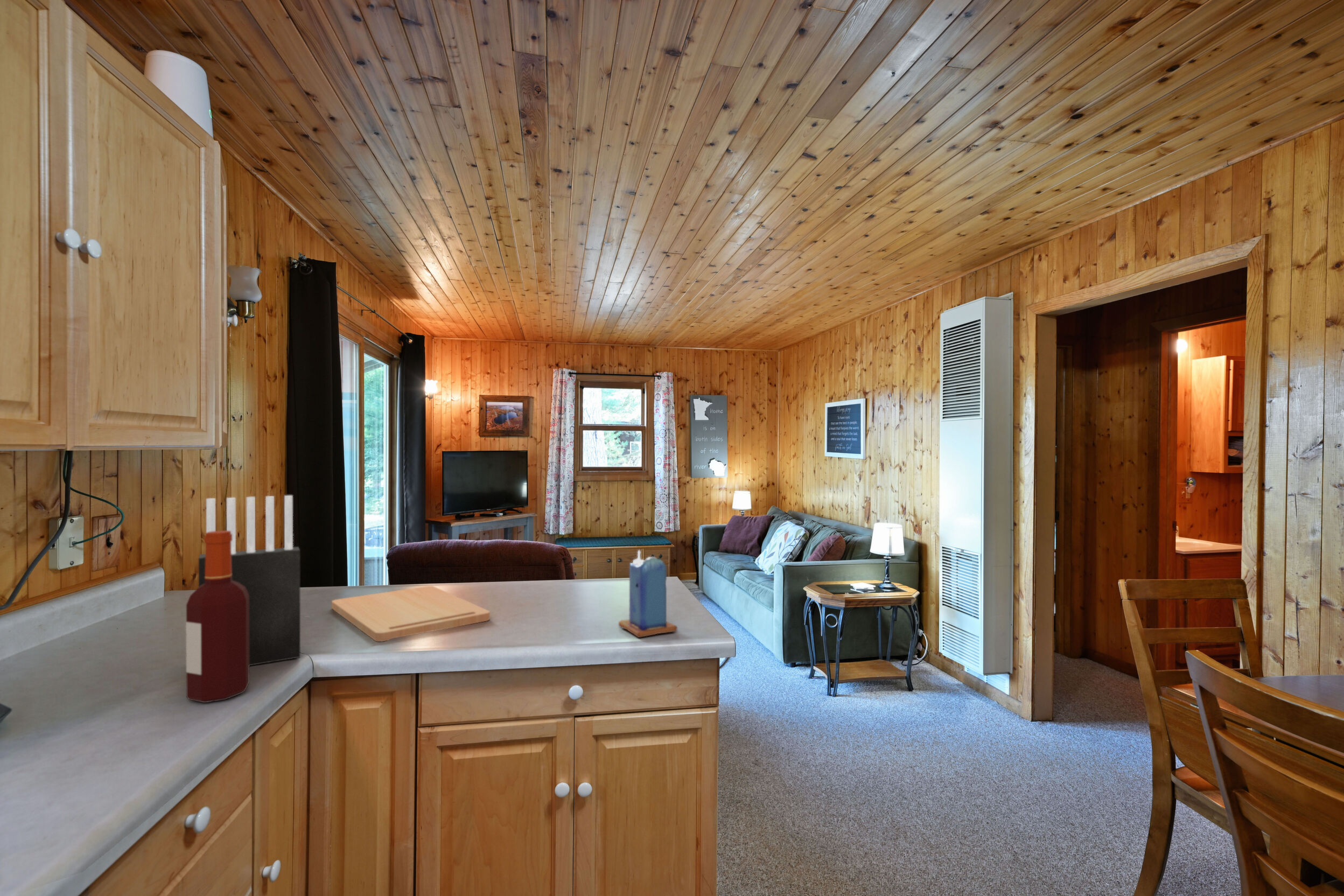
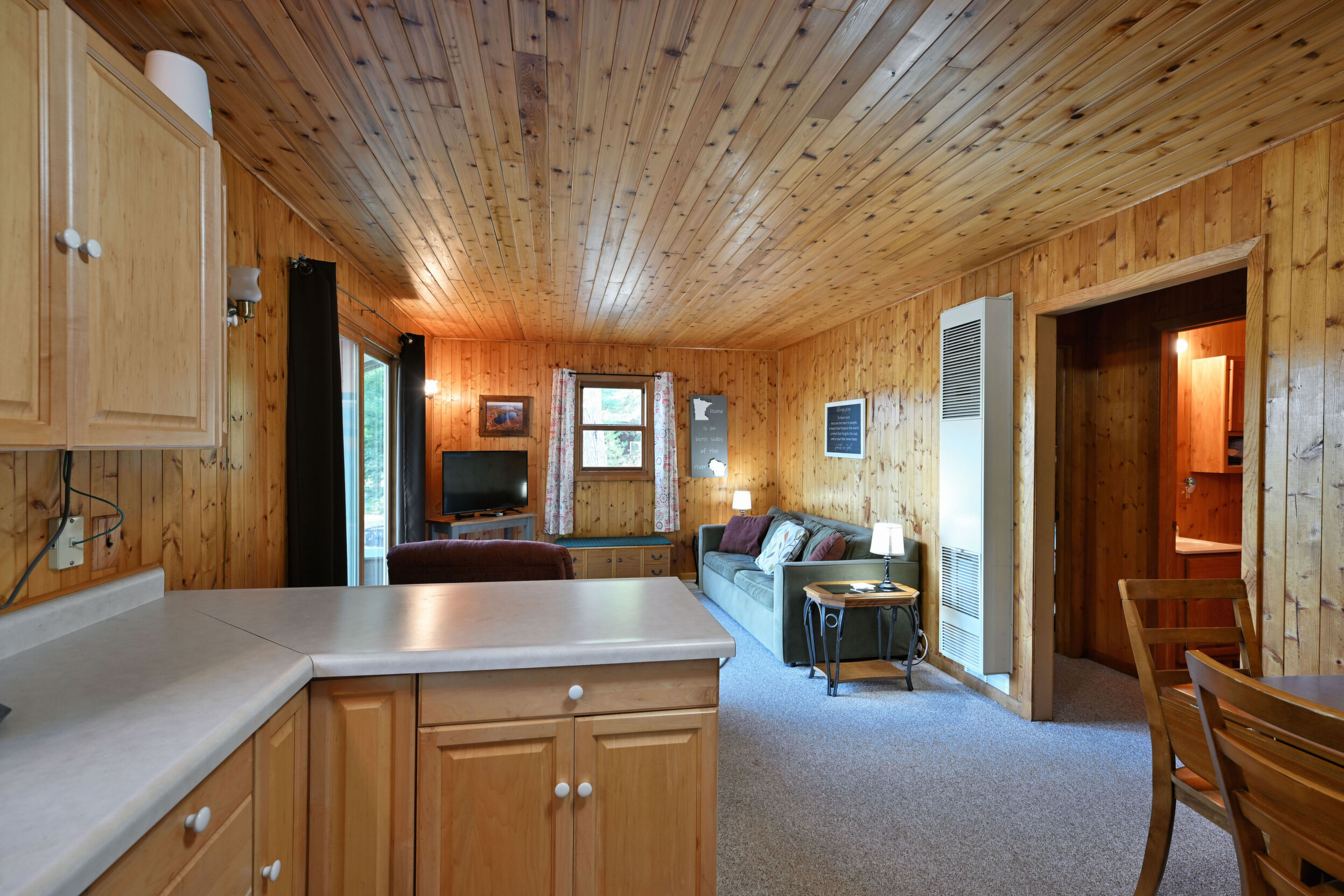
- cutting board (408, 610)
- bottle (219, 613)
- knife block (251, 576)
- candle (647, 590)
